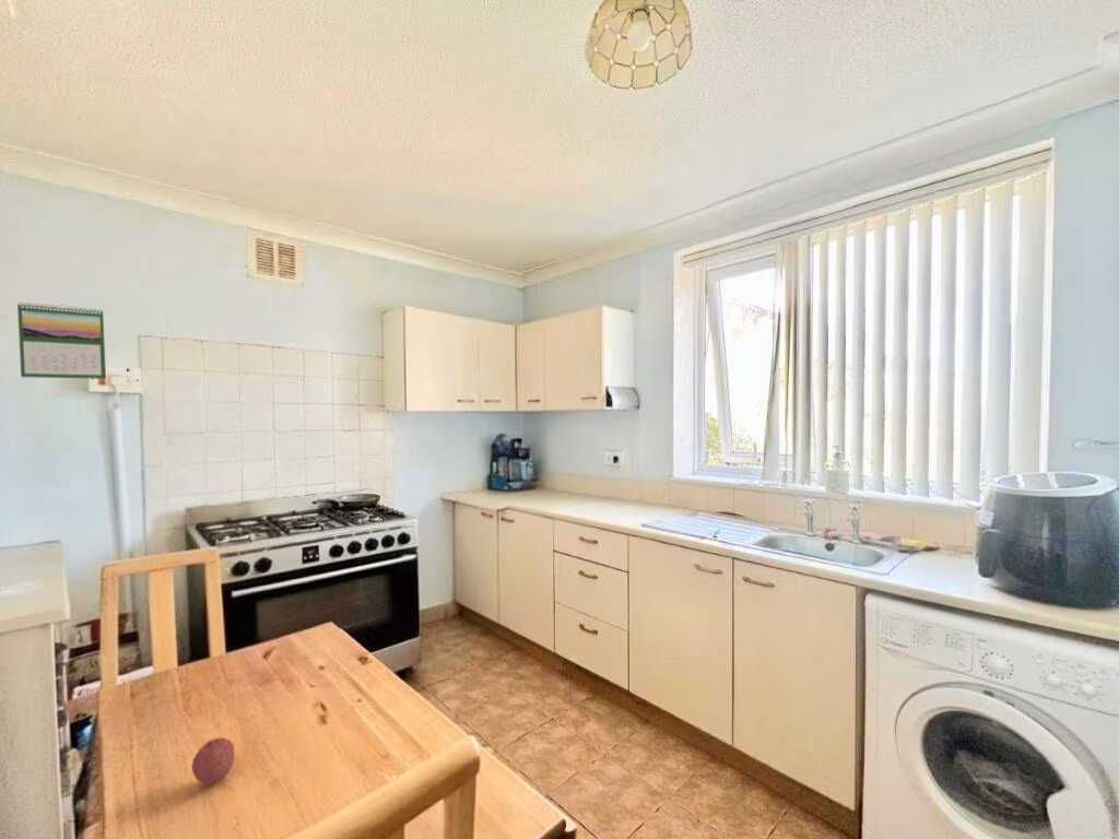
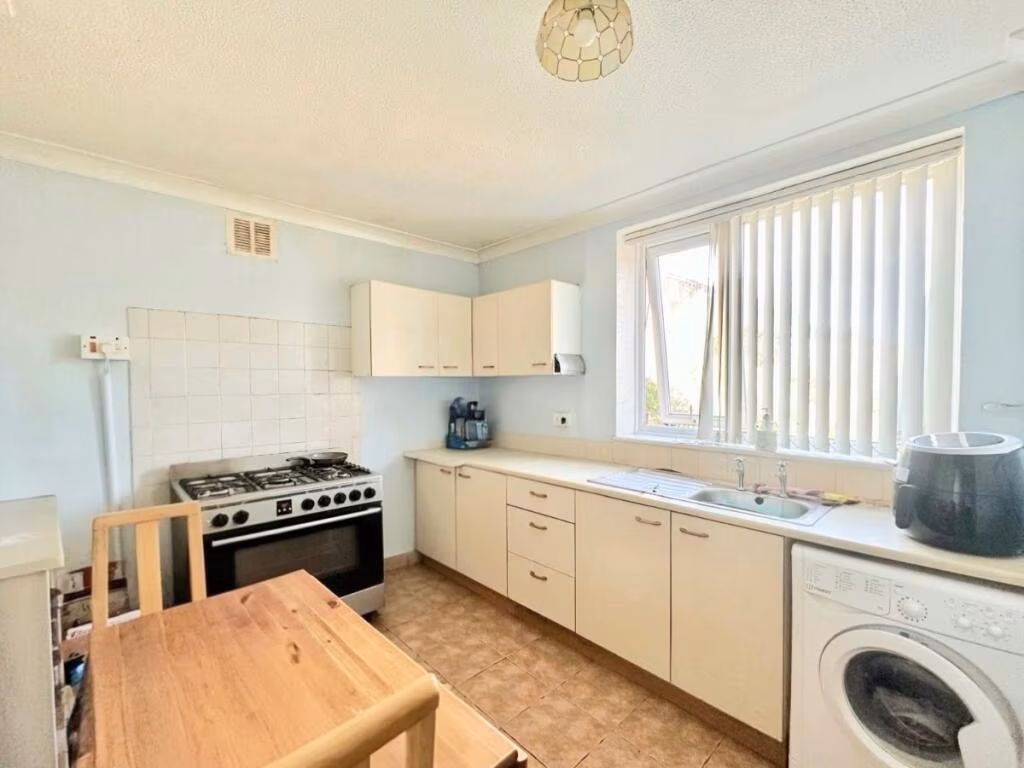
- fruit (213, 760)
- calendar (63, 341)
